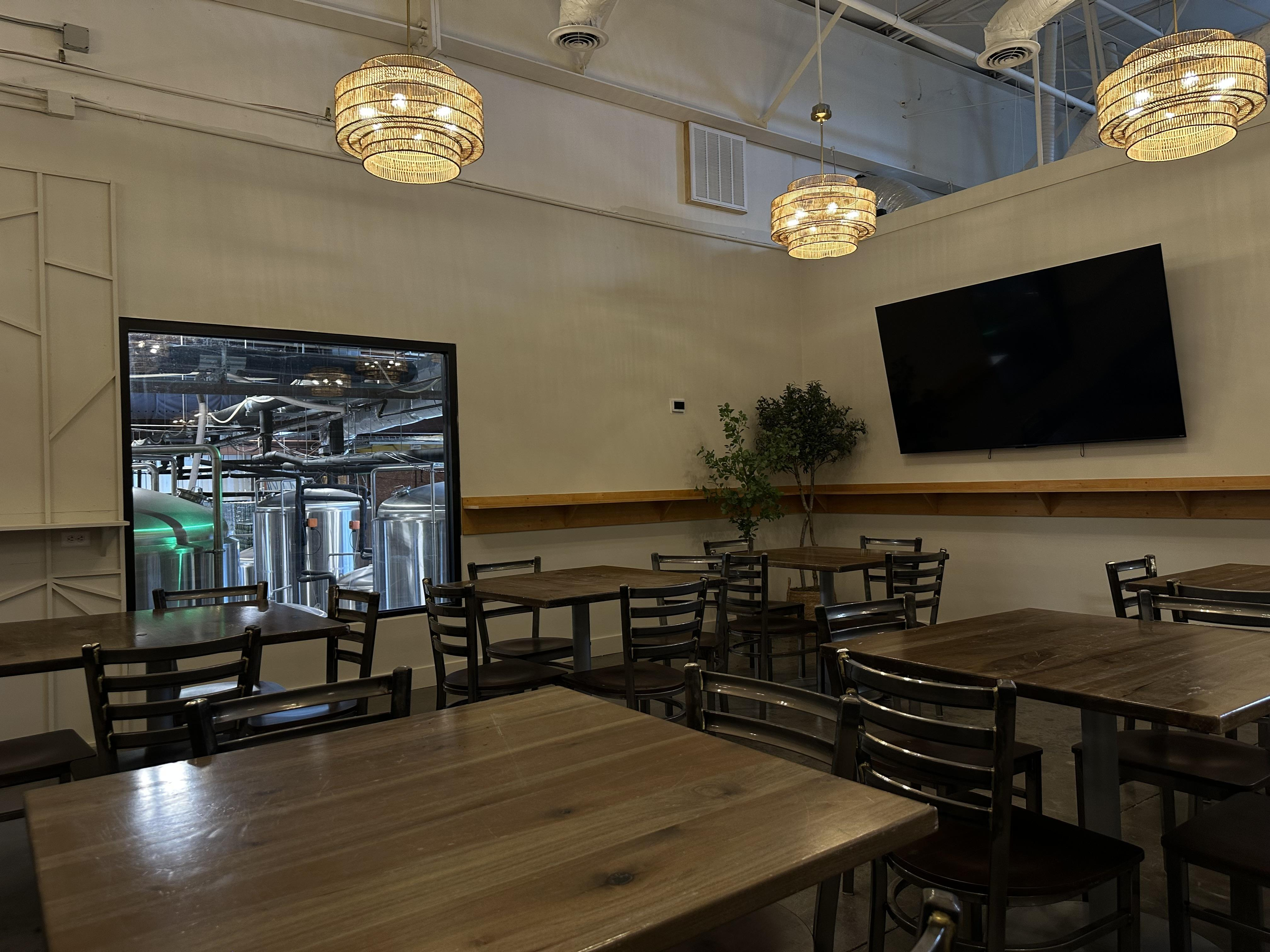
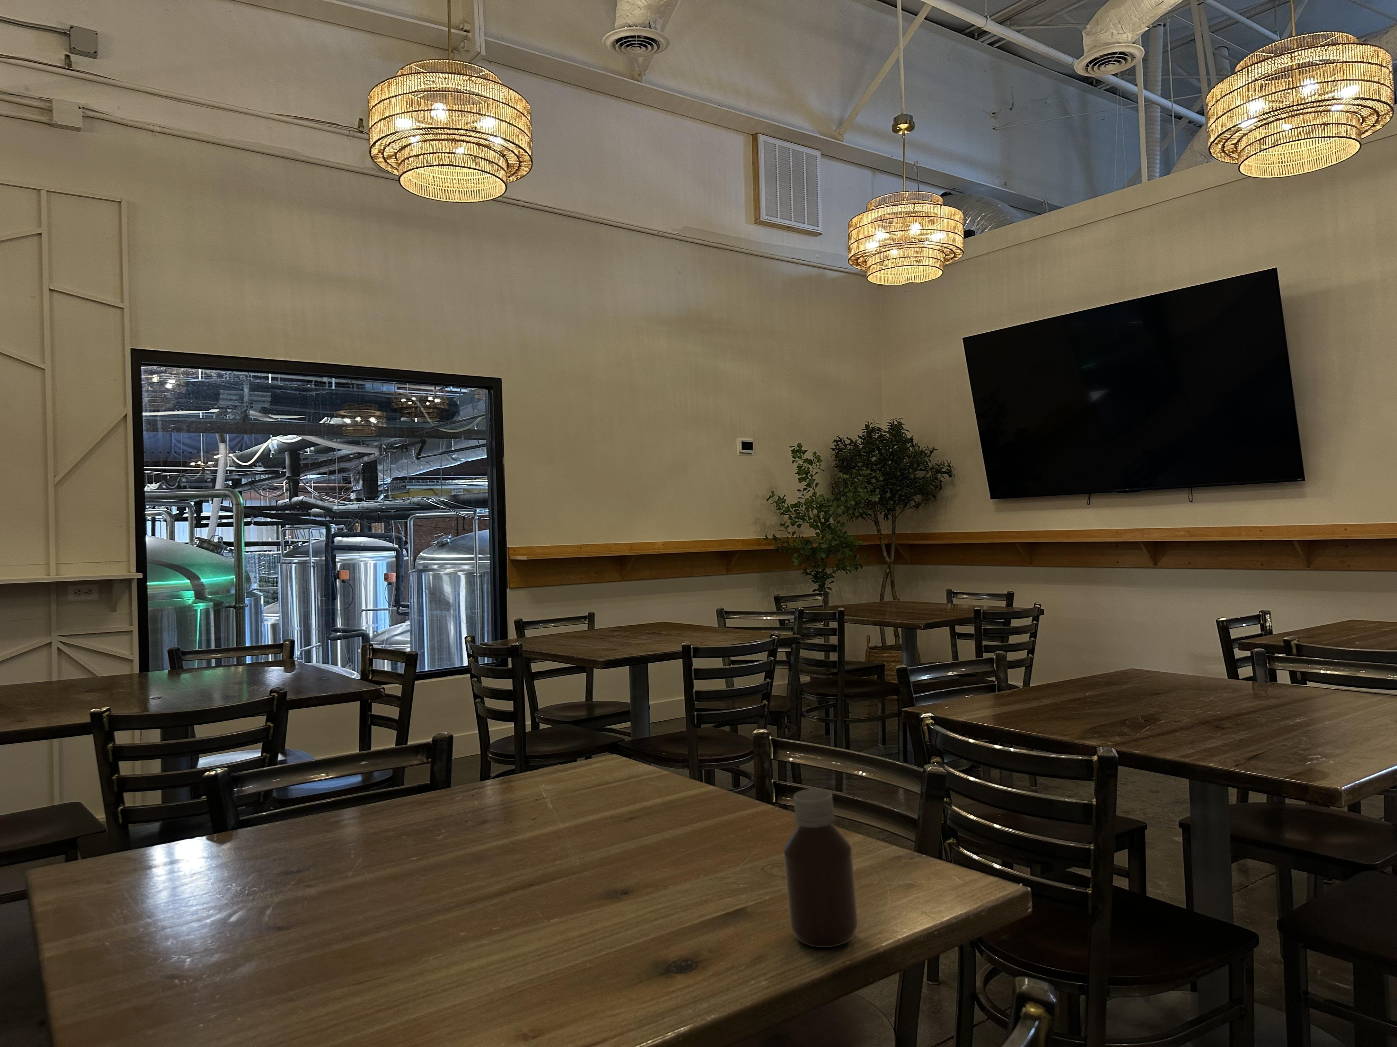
+ bottle (820, 864)
